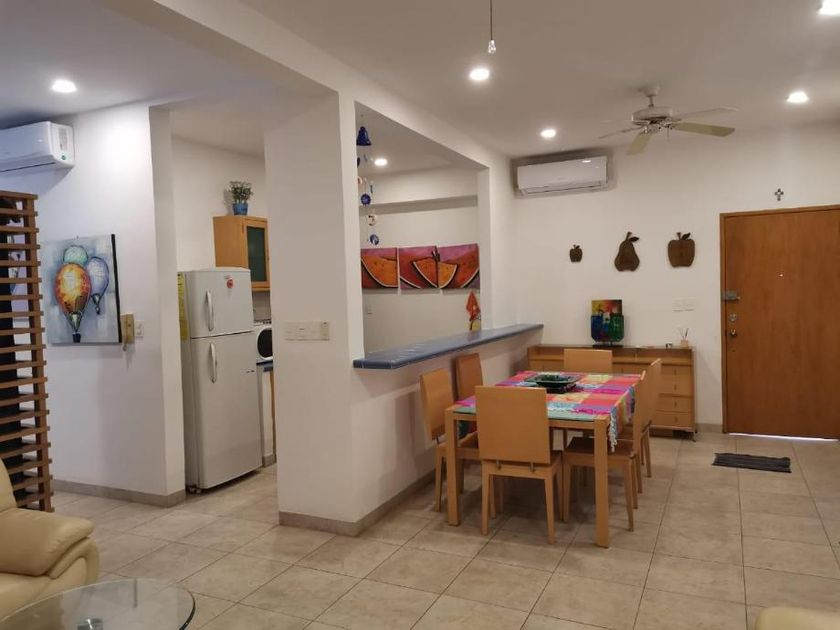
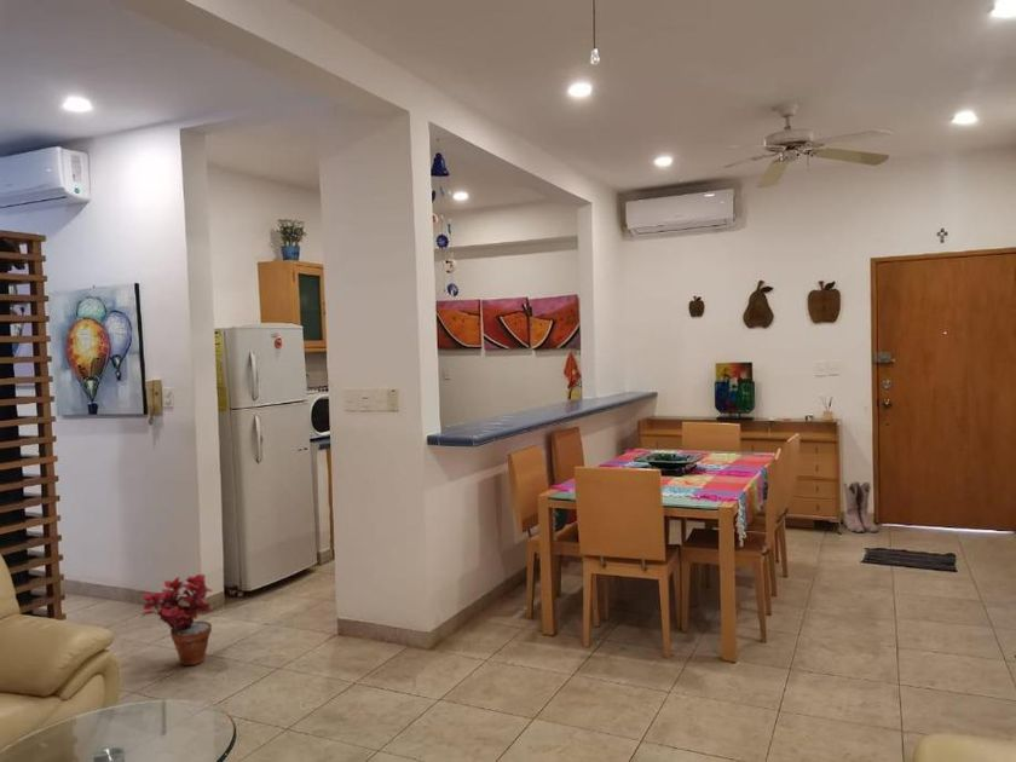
+ boots (860, 504)
+ potted plant (183, 620)
